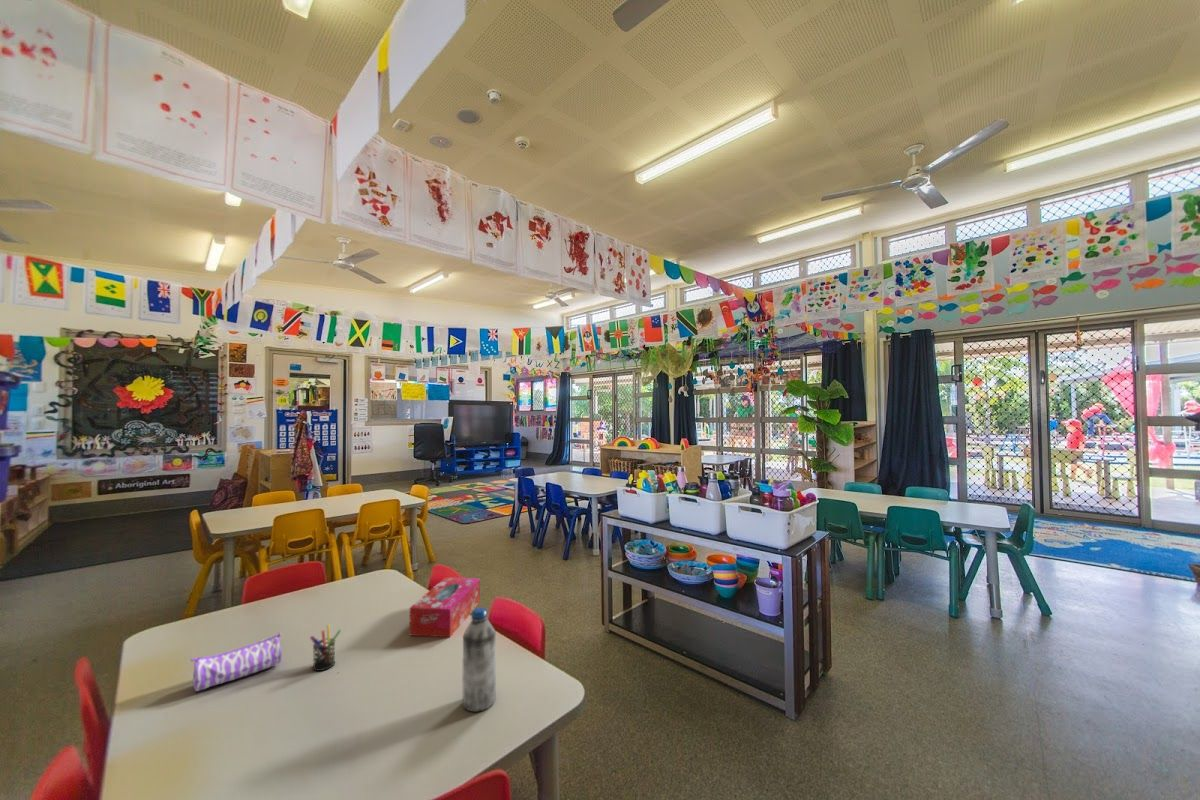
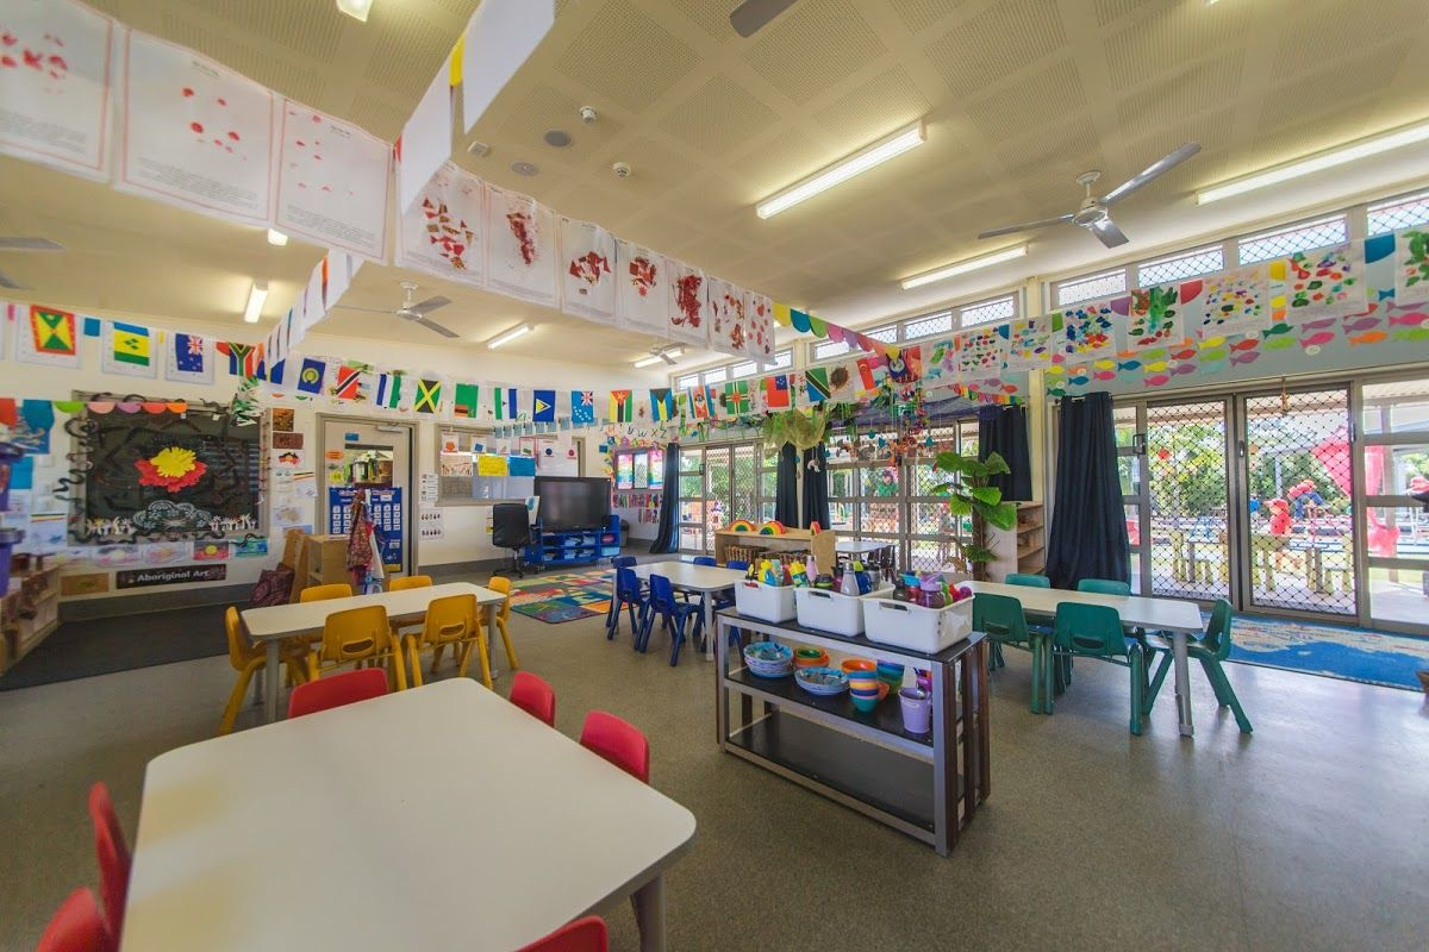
- pencil case (239, 660)
- pen holder (326, 646)
- water bottle (479, 655)
- tissue box (447, 604)
